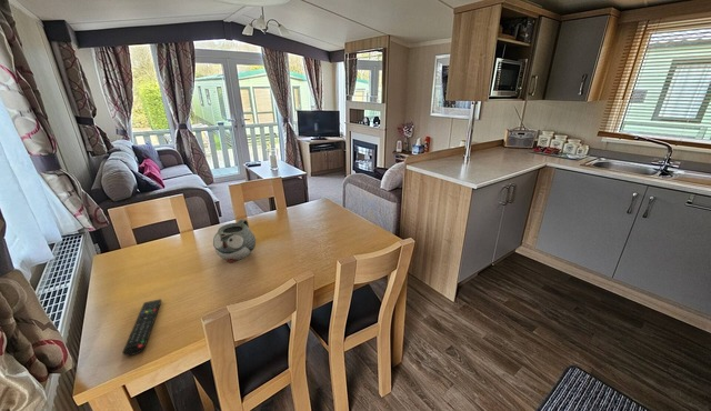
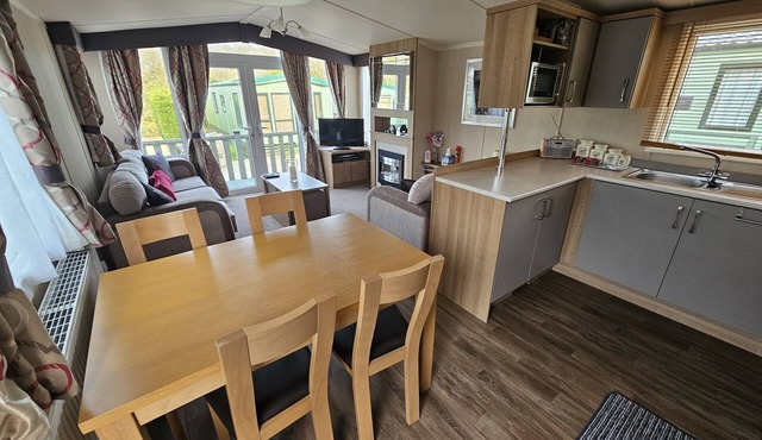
- remote control (143, 324)
- teapot (236, 238)
